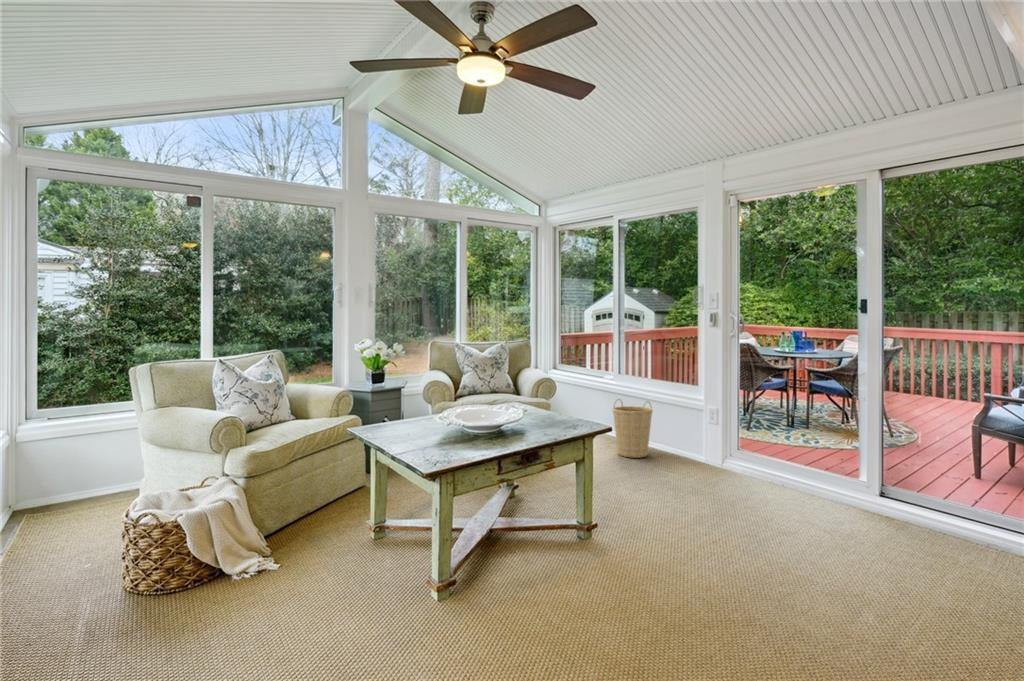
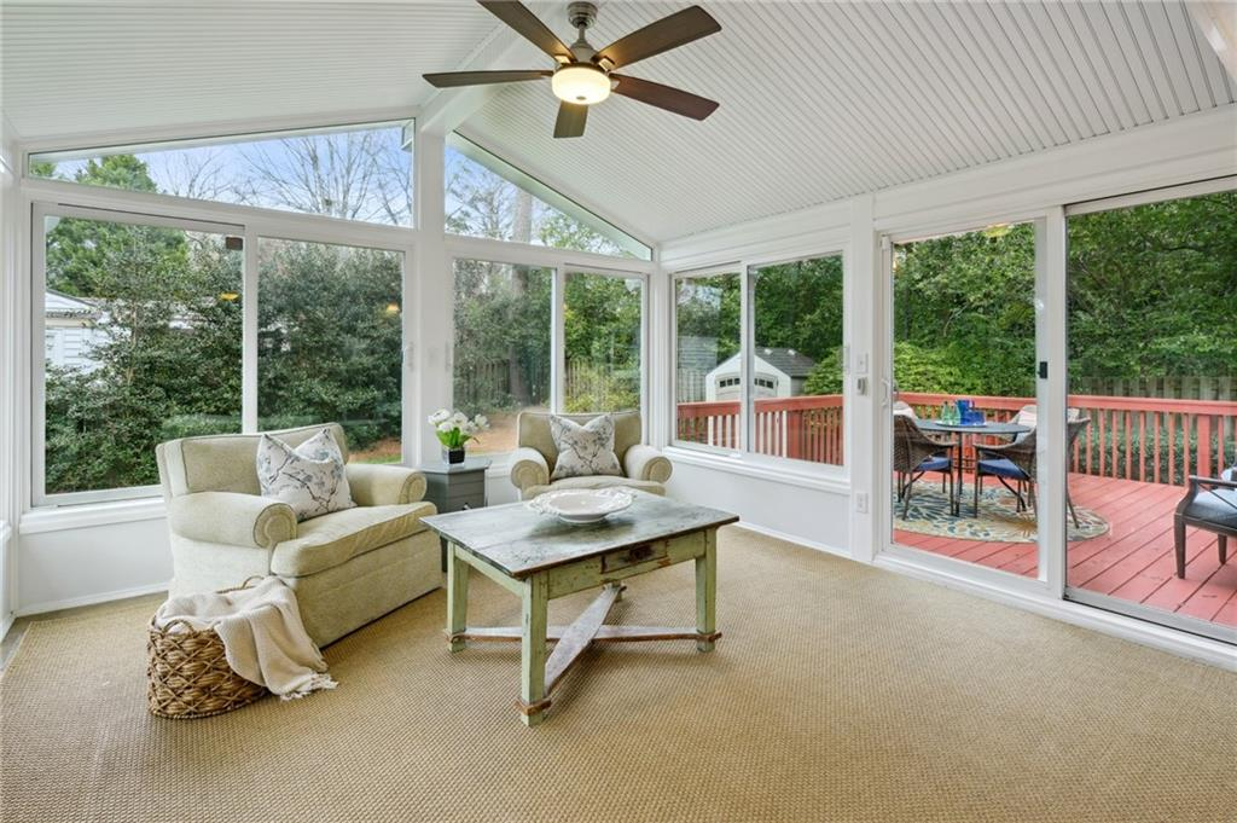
- basket (632, 427)
